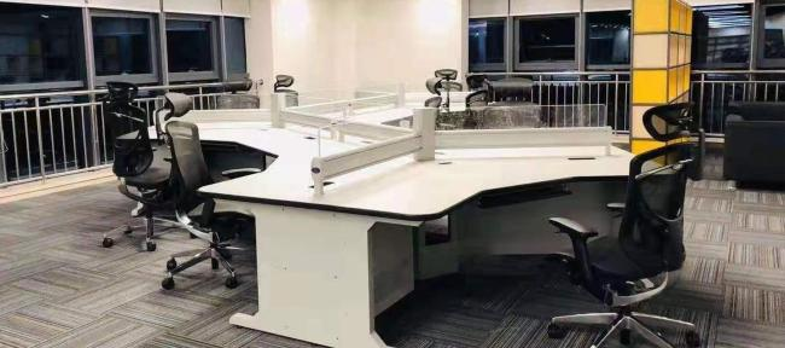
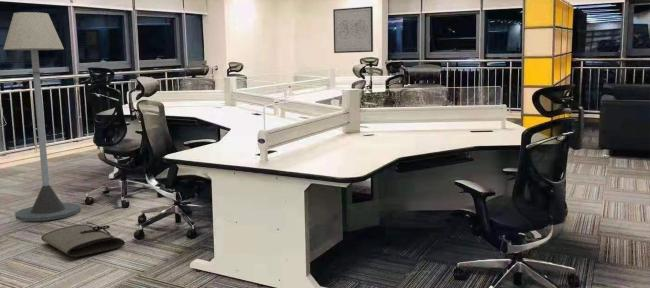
+ floor lamp (40, 115)
+ wall art (352, 30)
+ tool roll (82, 234)
